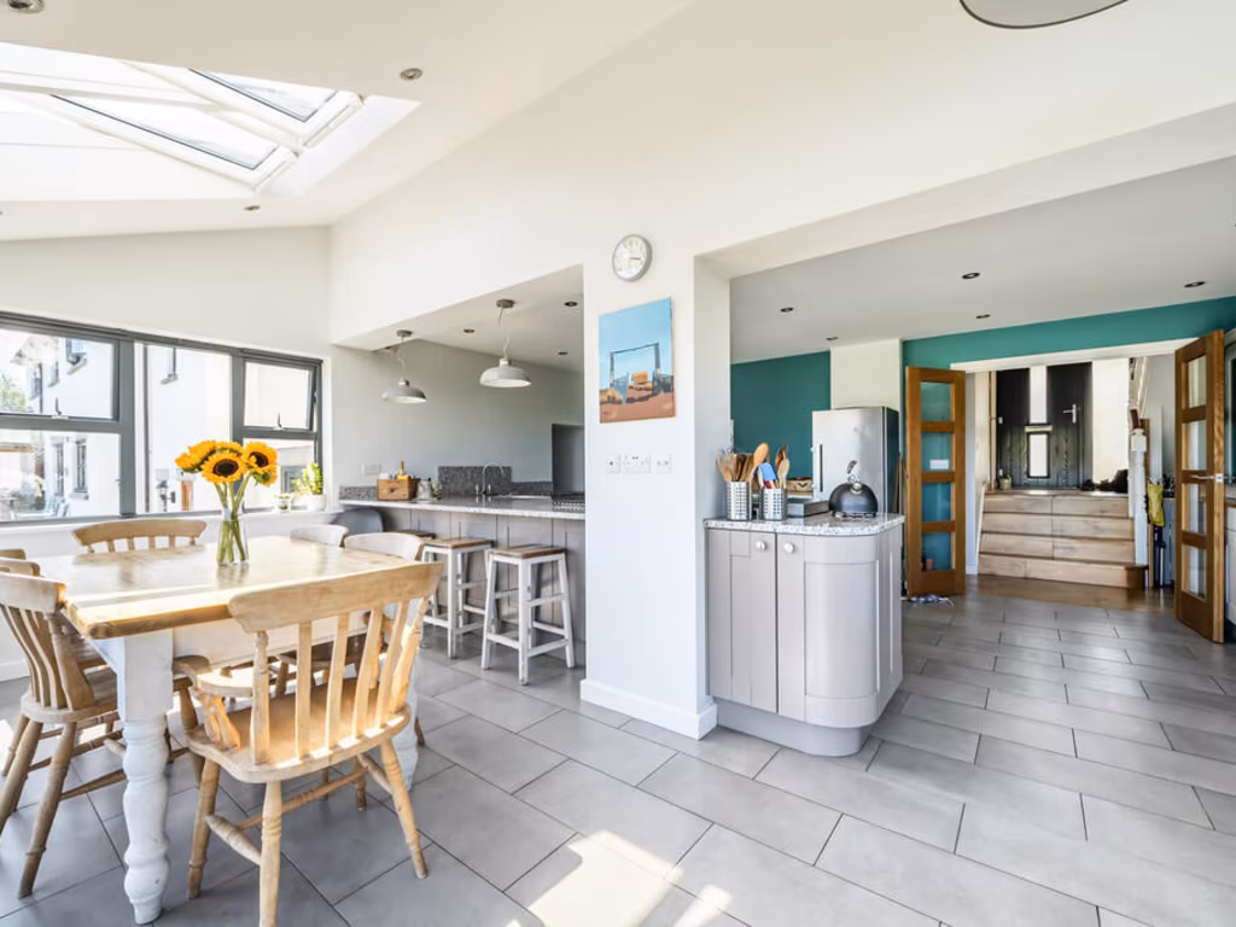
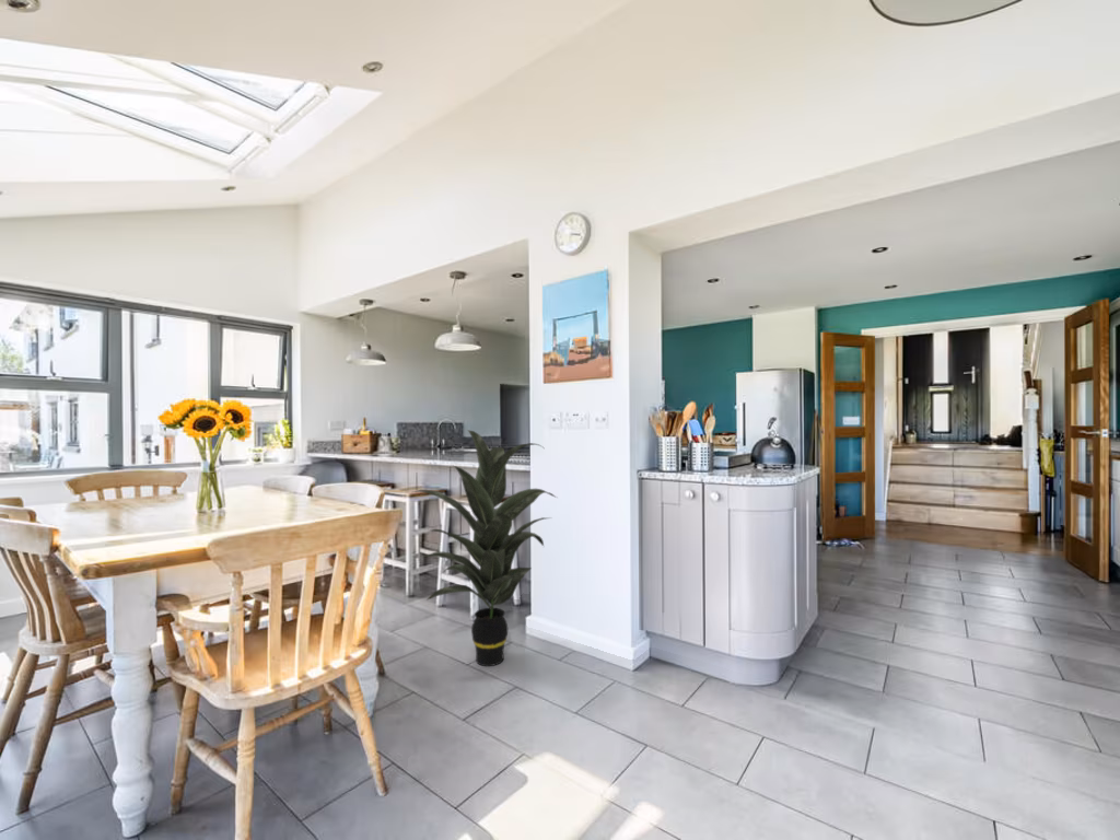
+ indoor plant (488, 542)
